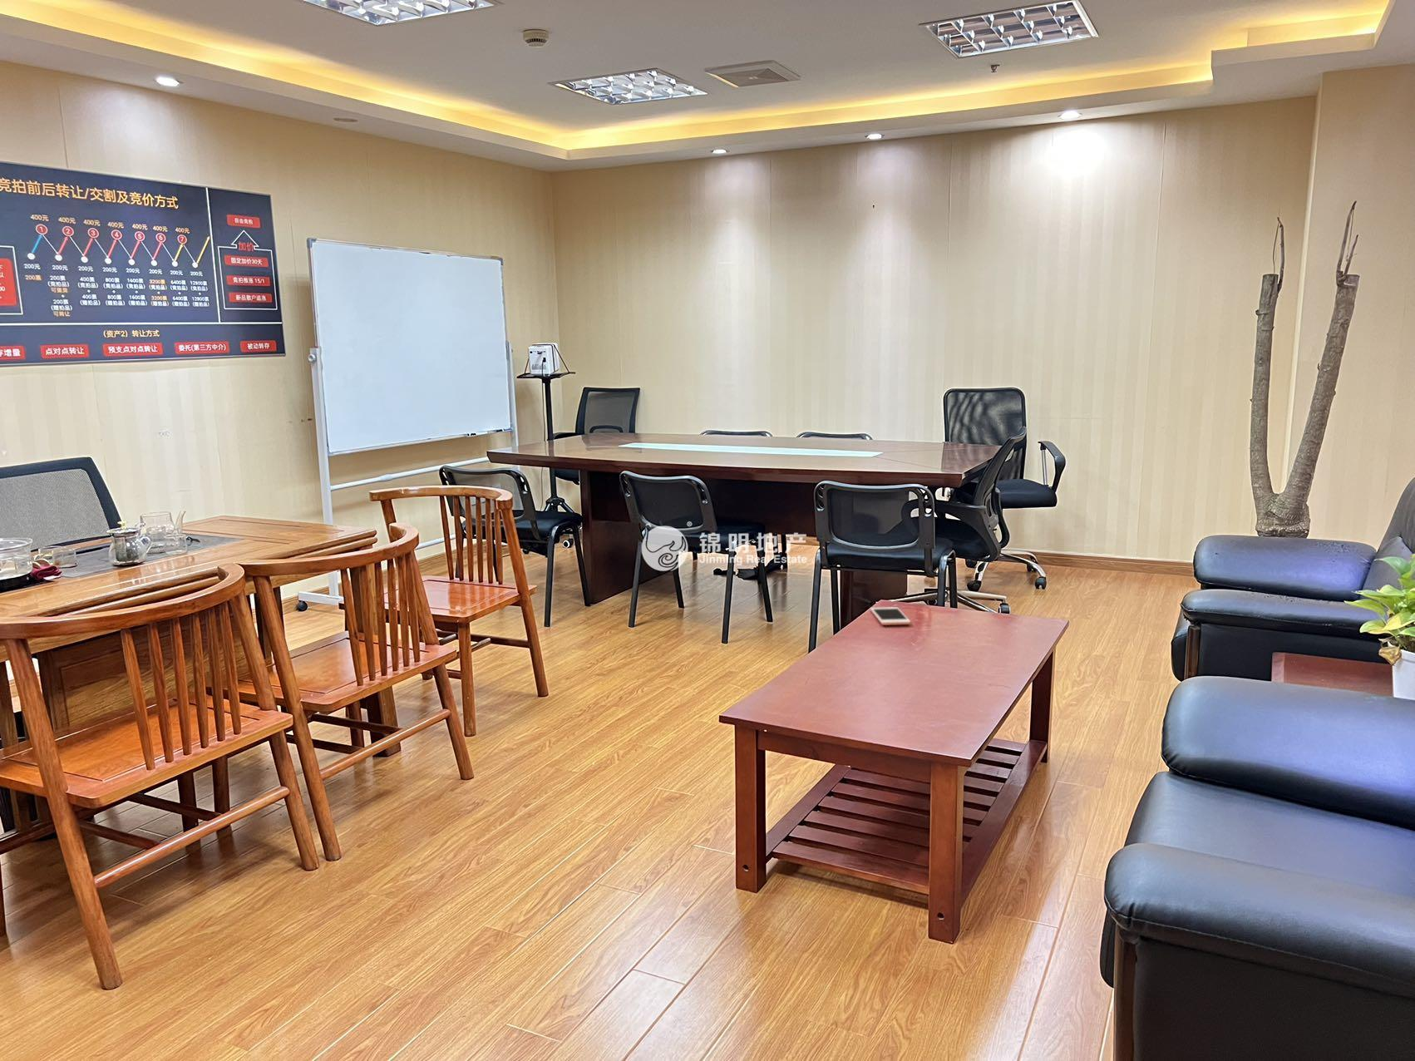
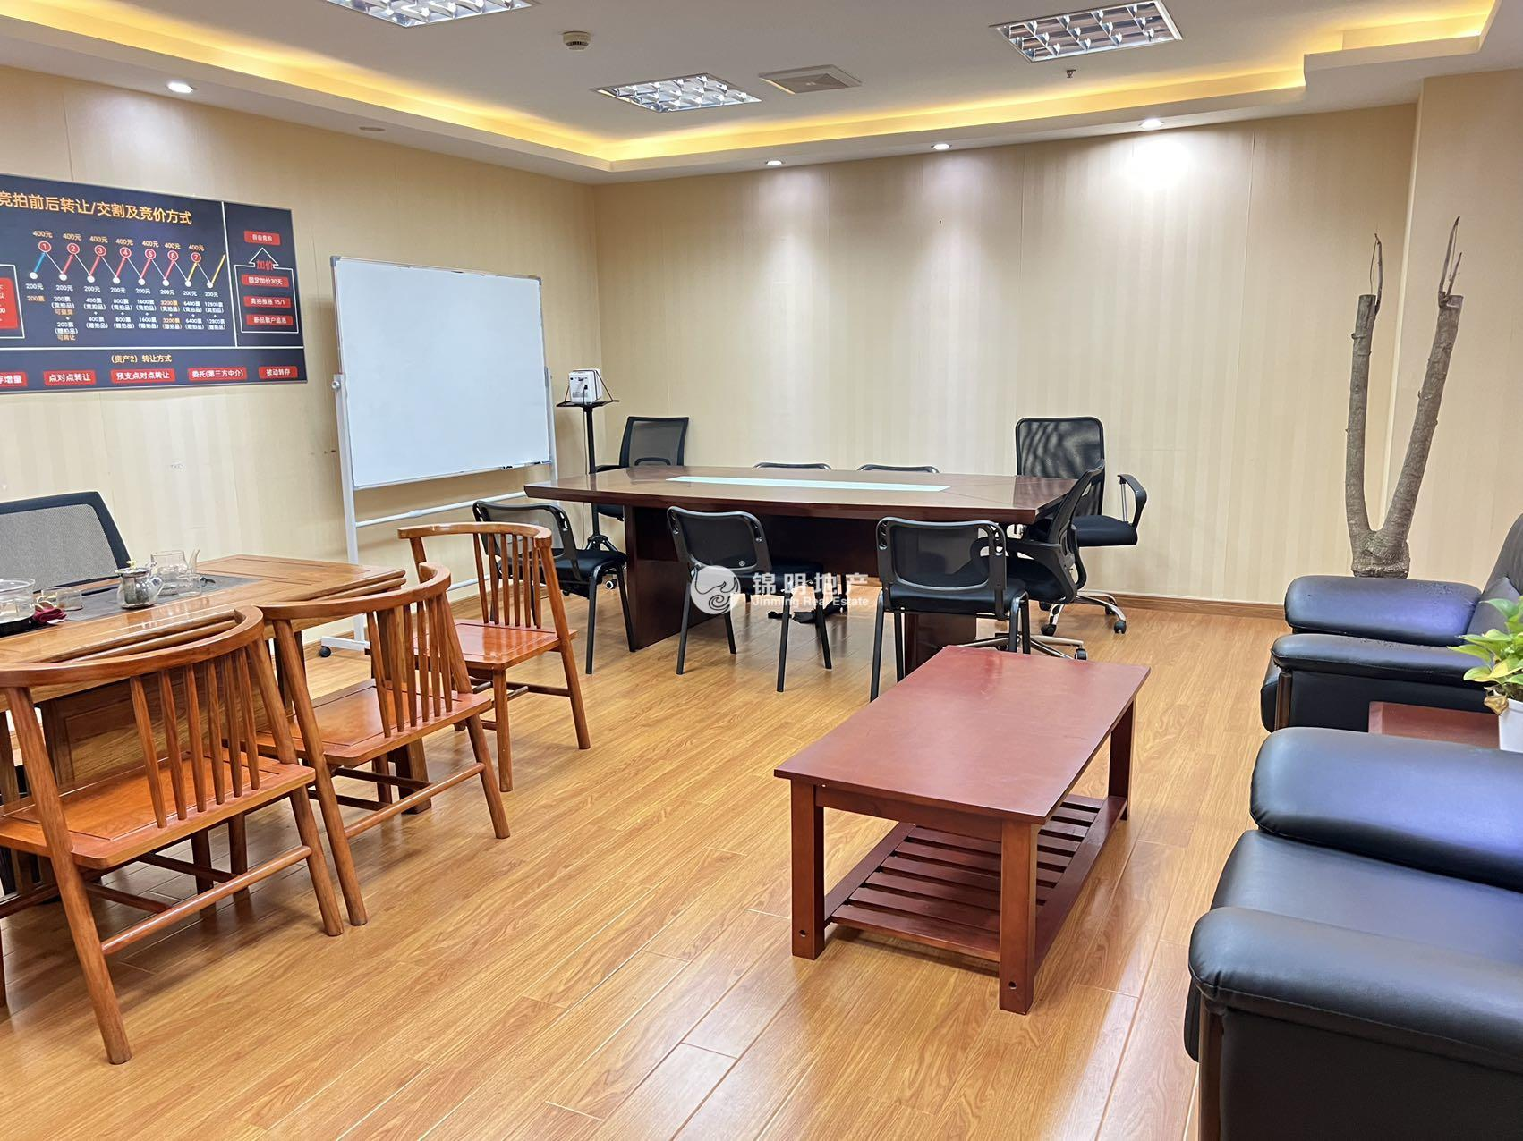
- cell phone (889, 615)
